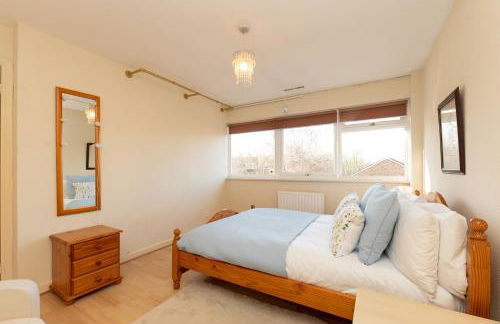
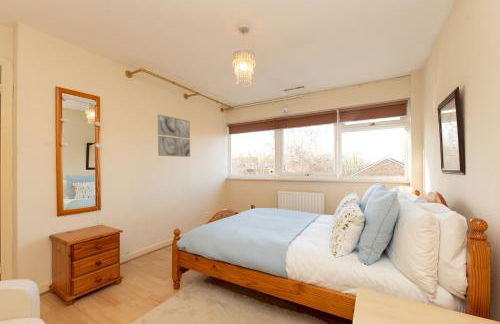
+ wall art (175, 136)
